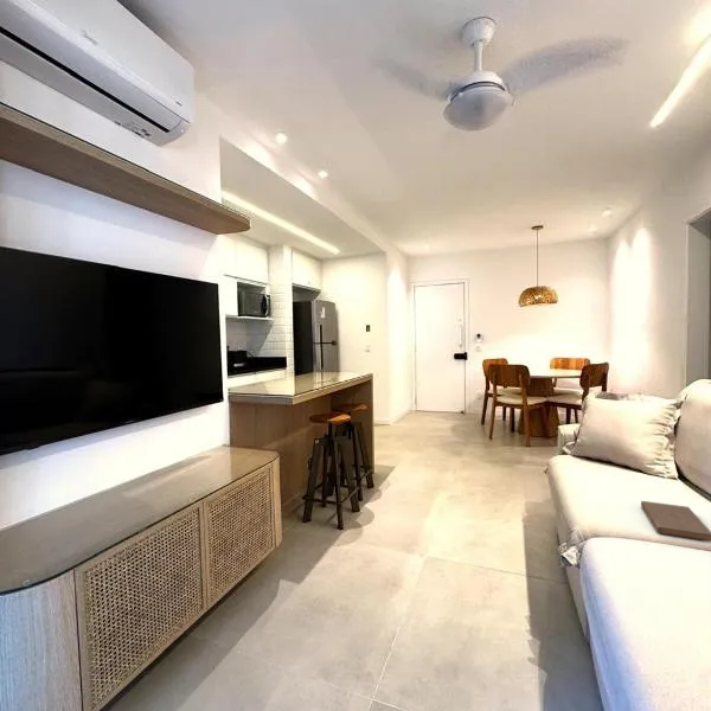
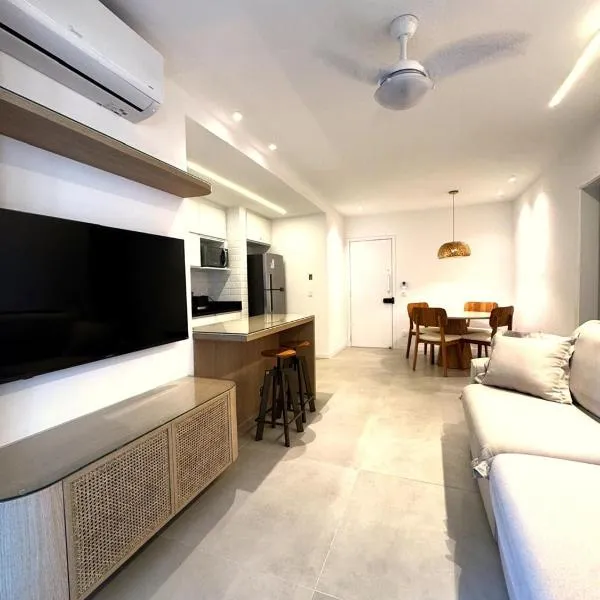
- book (673, 519)
